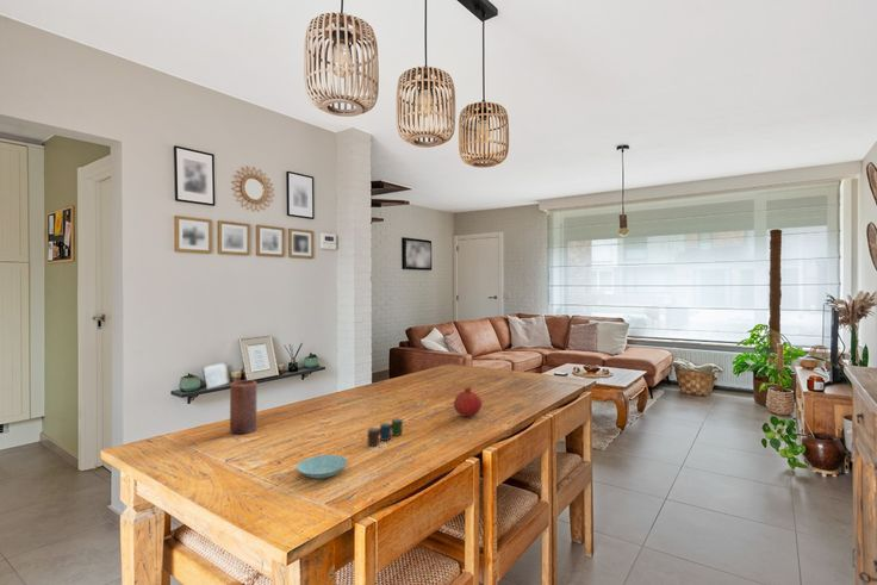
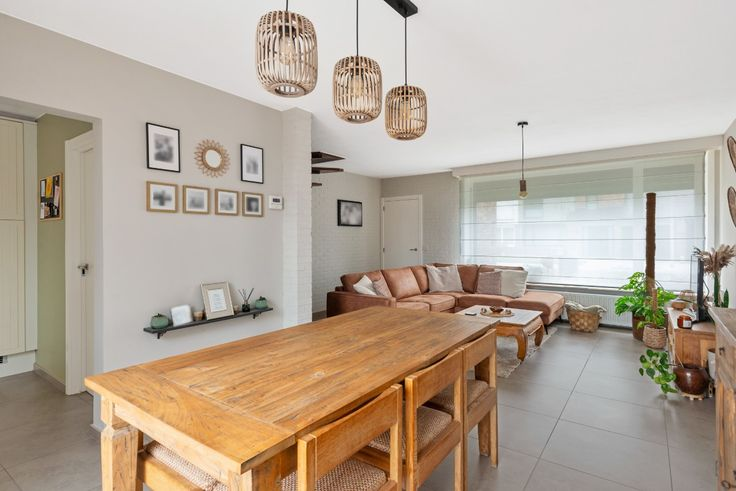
- cup (386, 425)
- saucer (322, 468)
- candle (243, 405)
- fruit (467, 400)
